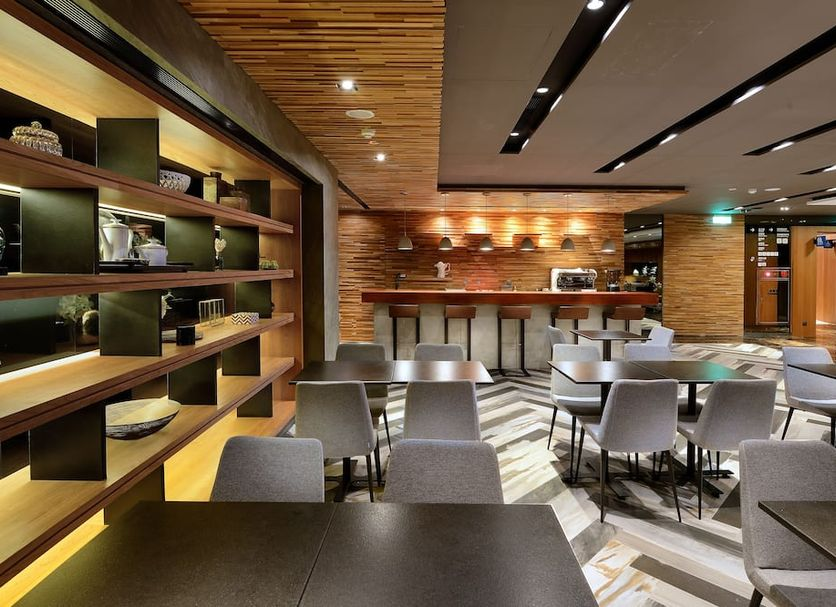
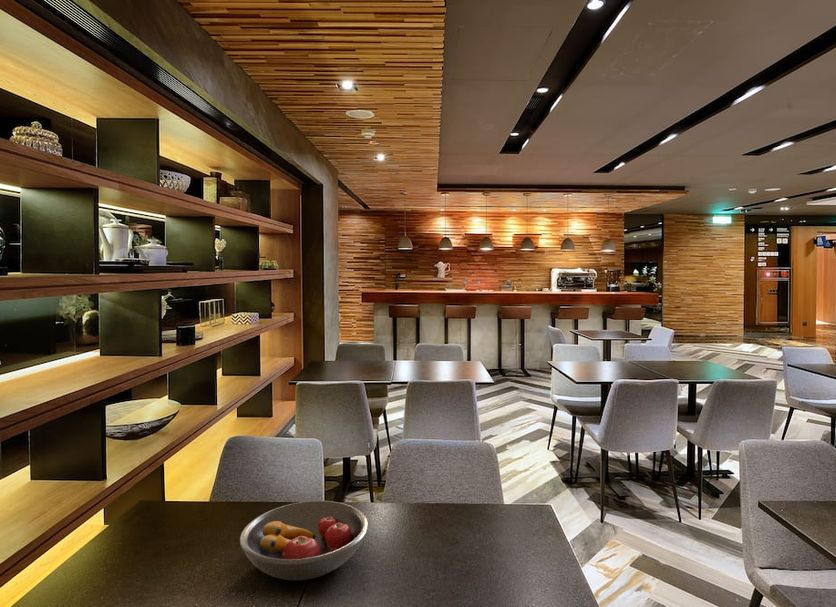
+ fruit bowl (306, 540)
